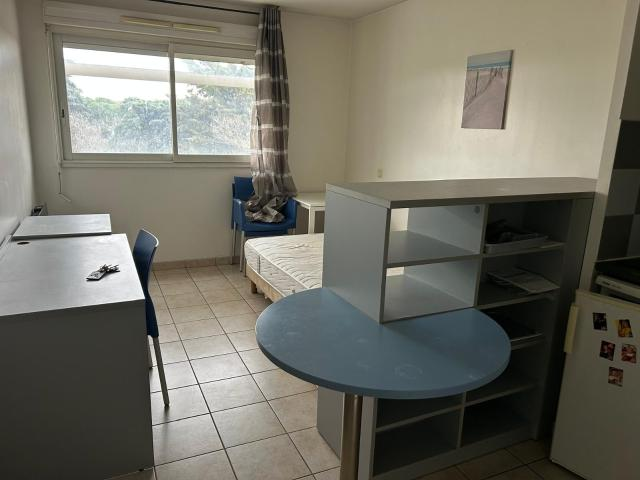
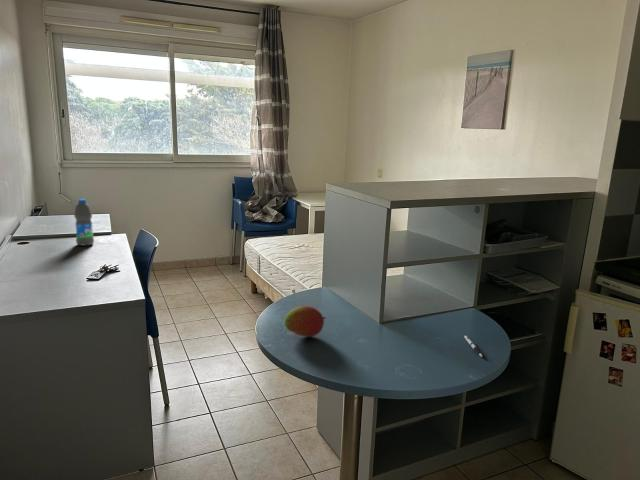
+ fruit (305, 321)
+ water bottle (83, 222)
+ pen (473, 346)
